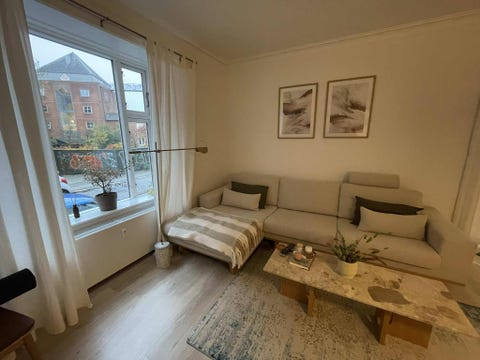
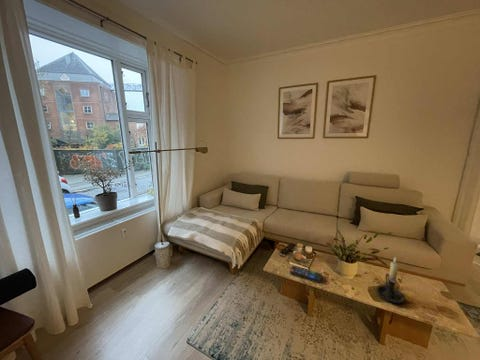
+ remote control (305, 273)
+ candle holder (391, 274)
